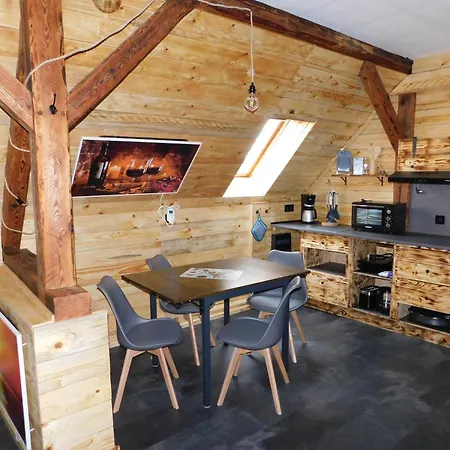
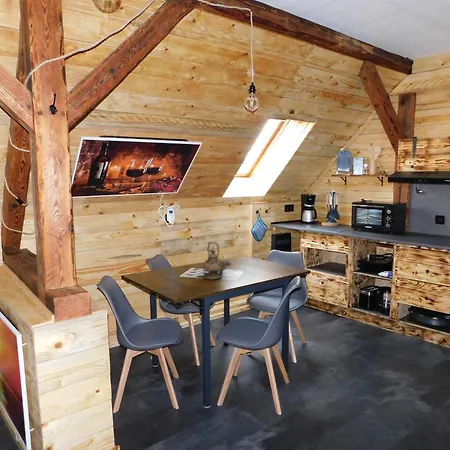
+ teapot (218, 260)
